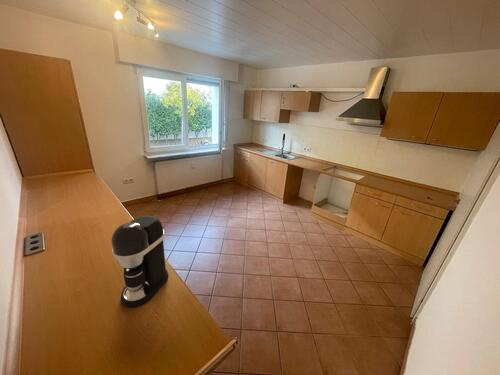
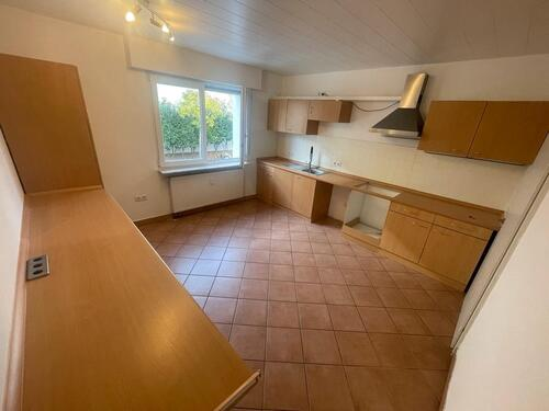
- coffee maker (142, 255)
